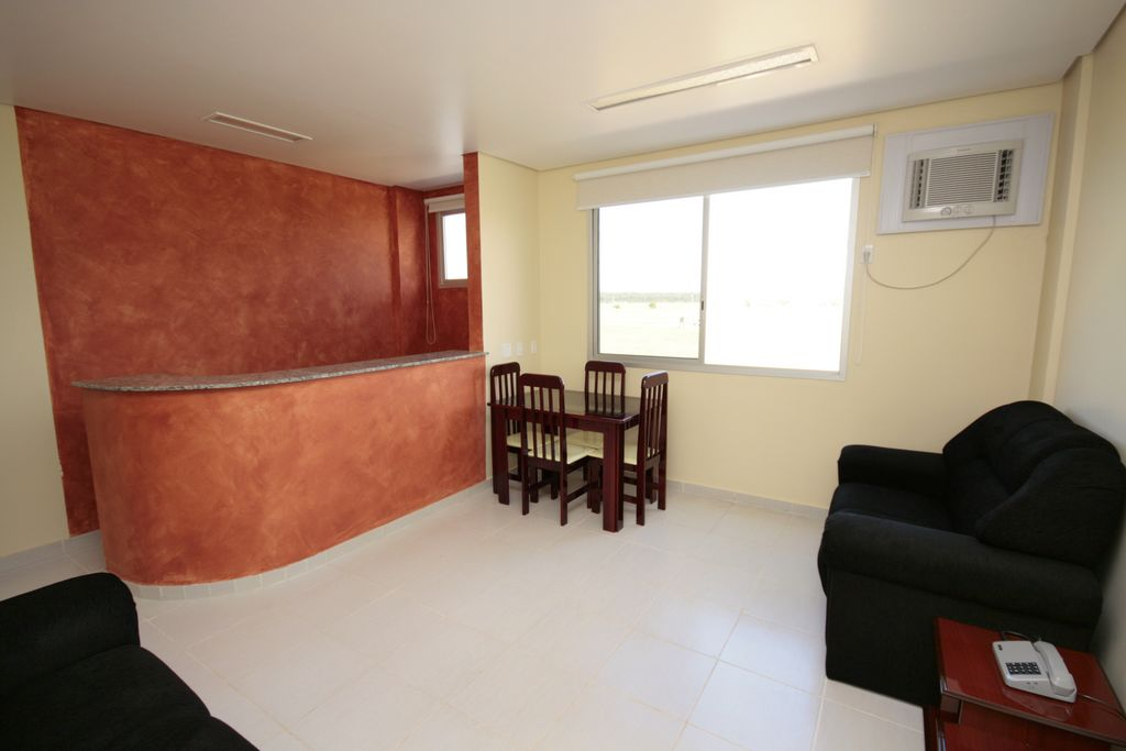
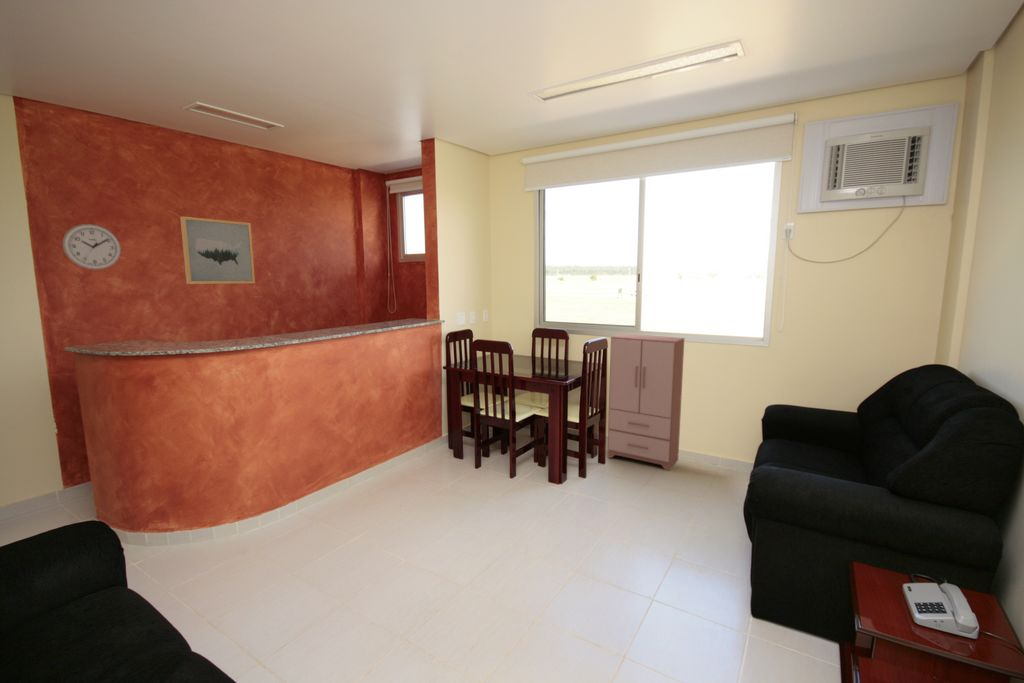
+ wall art (219, 252)
+ cabinet (644, 399)
+ wall clock (93, 247)
